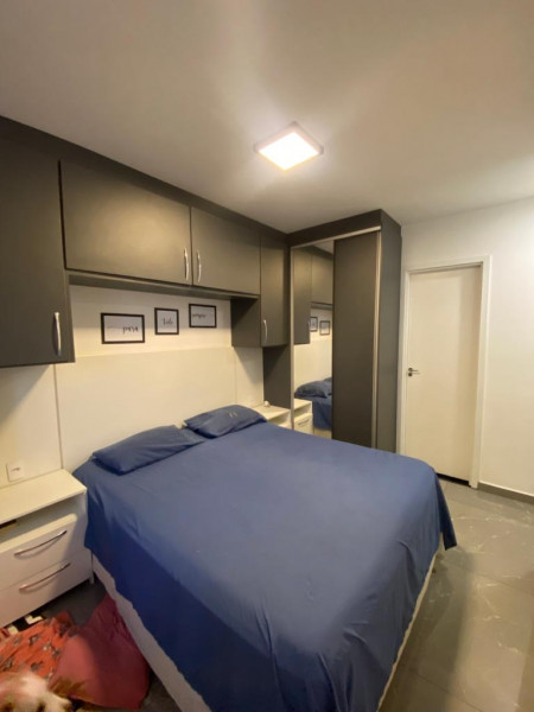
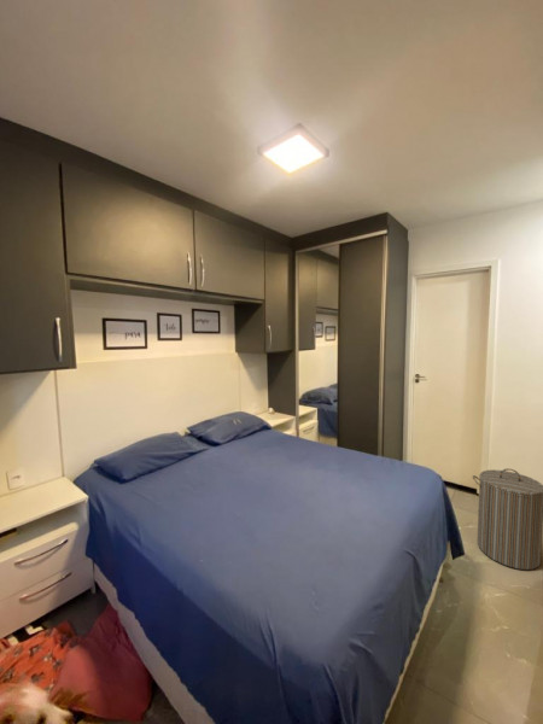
+ laundry hamper (509, 510)
